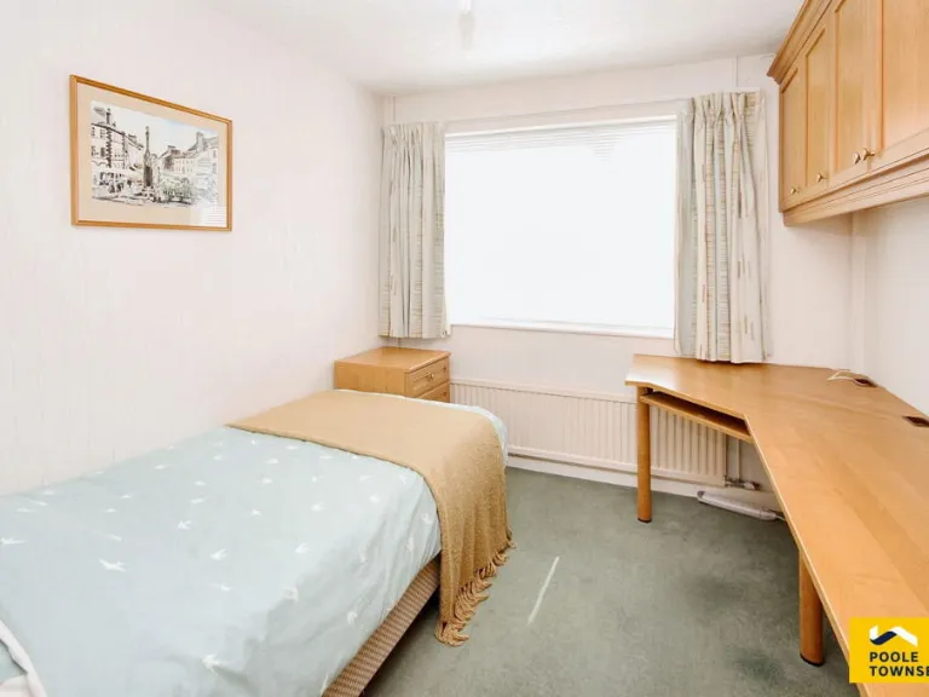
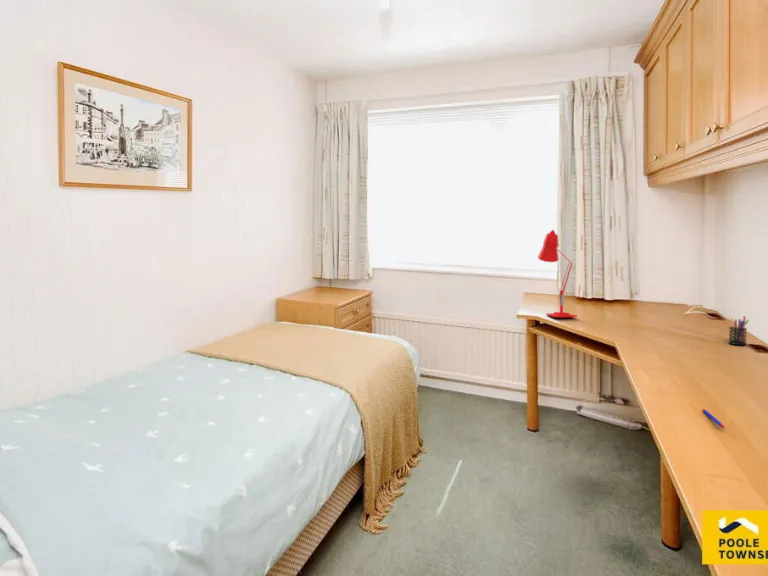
+ desk lamp (565, 273)
+ pen (713, 418)
+ pen holder (740, 329)
